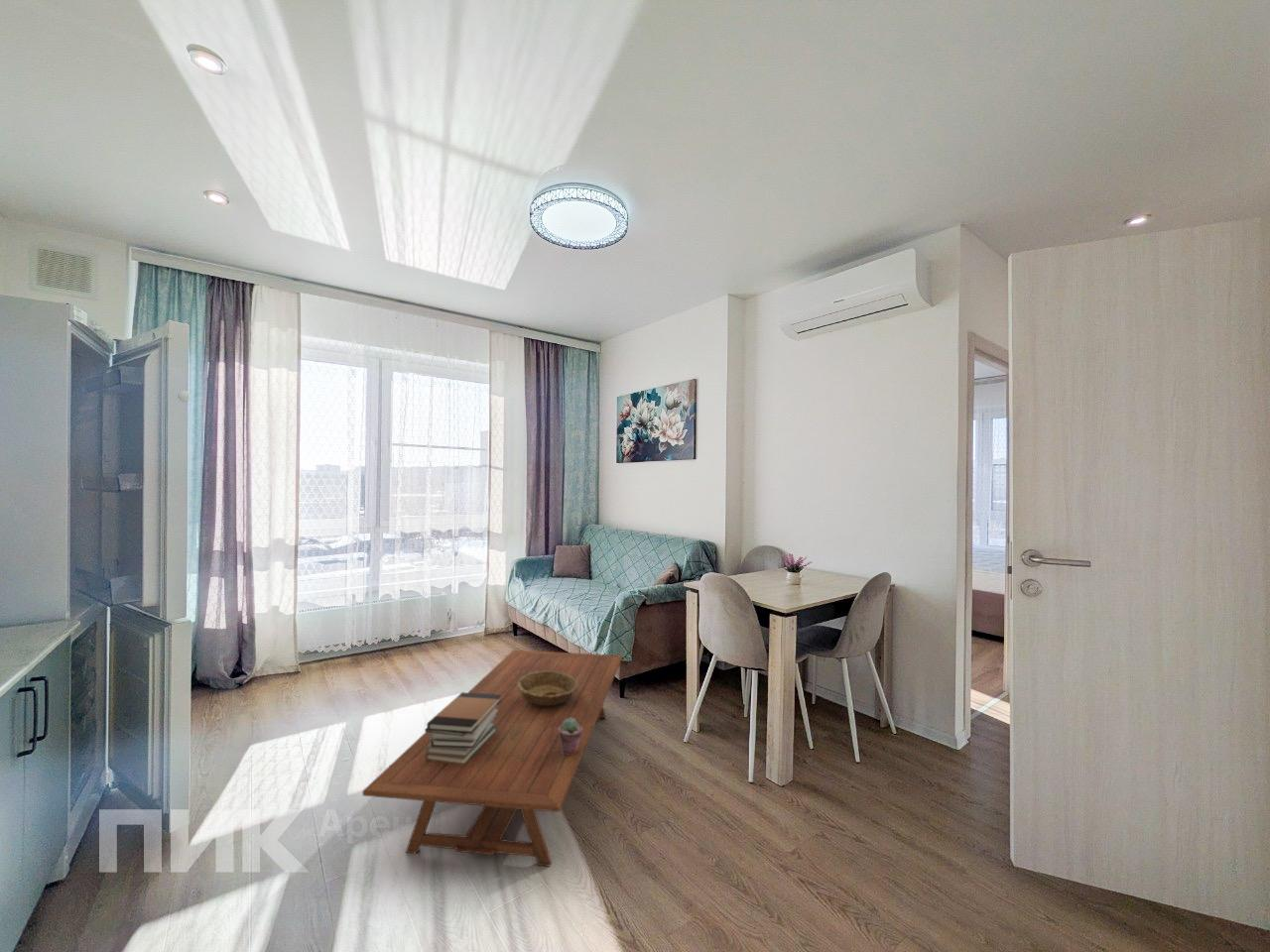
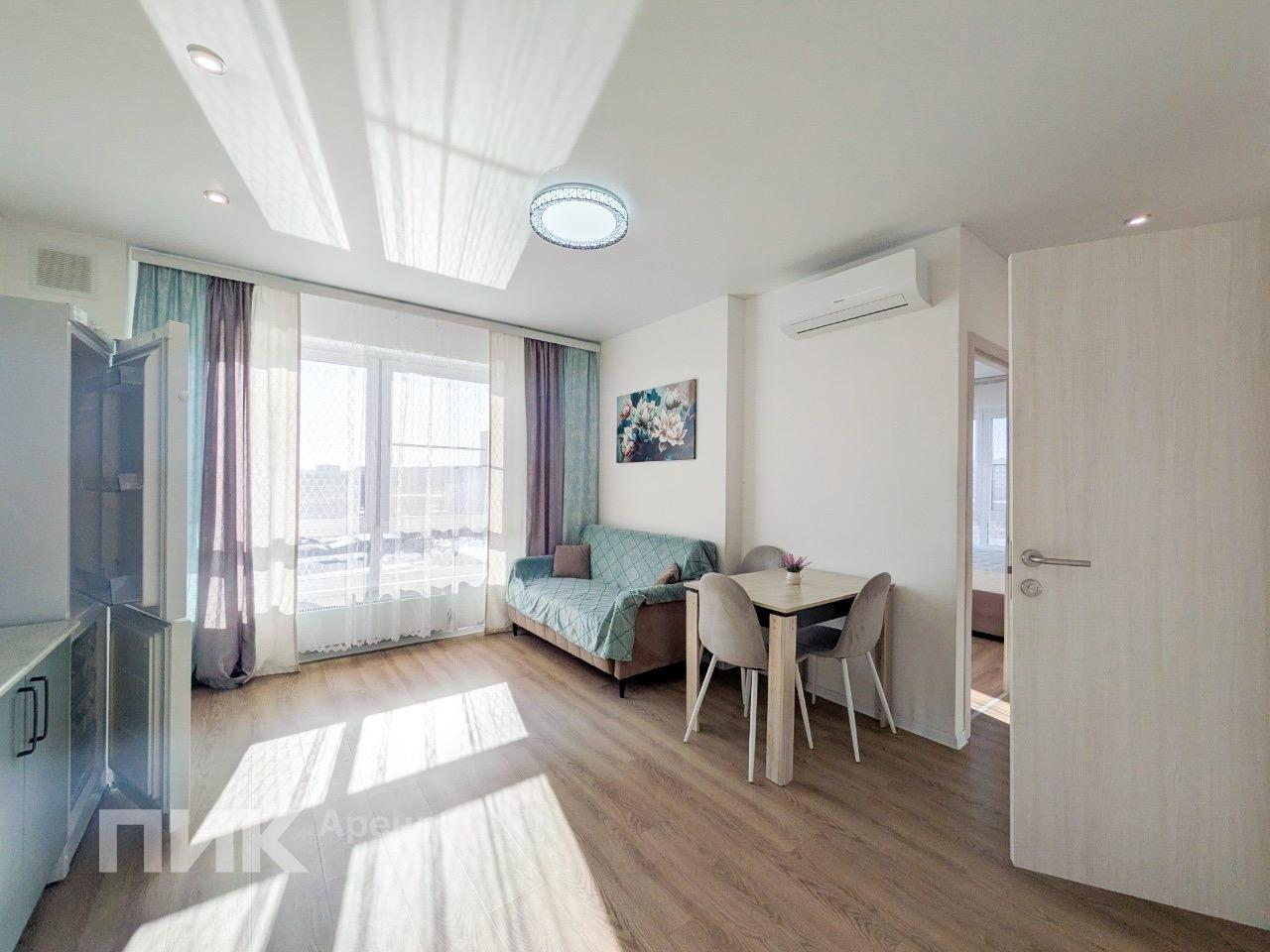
- coffee table (528, 736)
- book stack (464, 725)
- potted succulent (570, 734)
- decorative bowl (548, 690)
